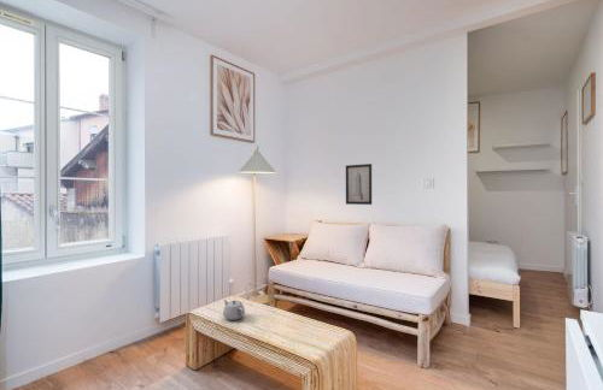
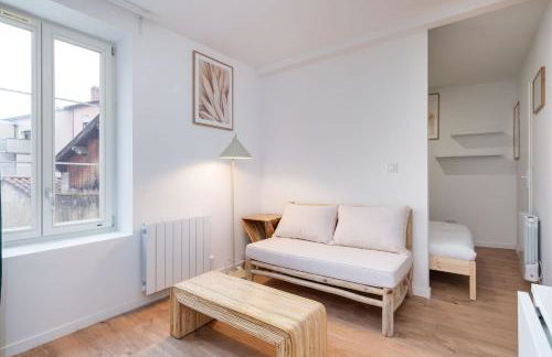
- wall art (358, 184)
- teapot (233, 308)
